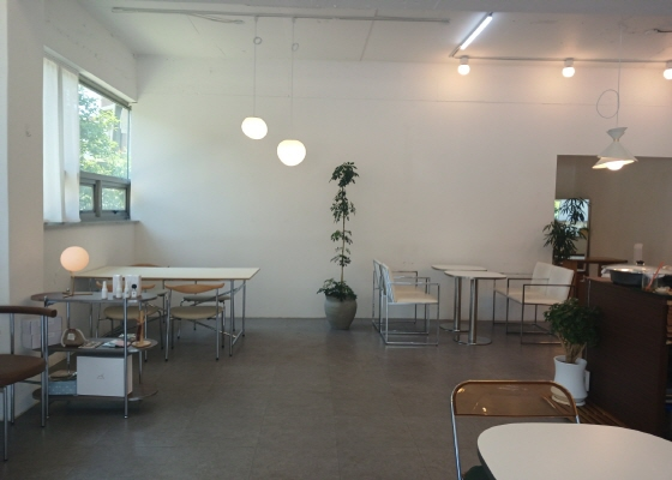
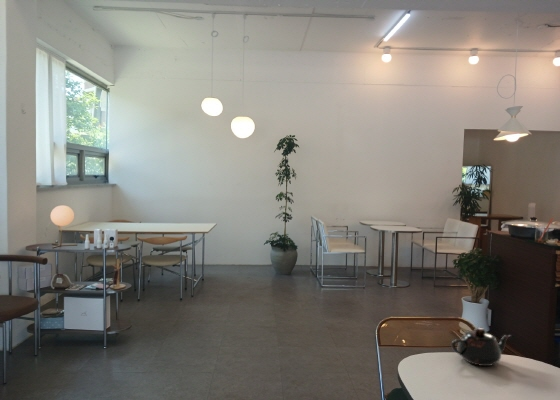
+ teapot (481, 344)
